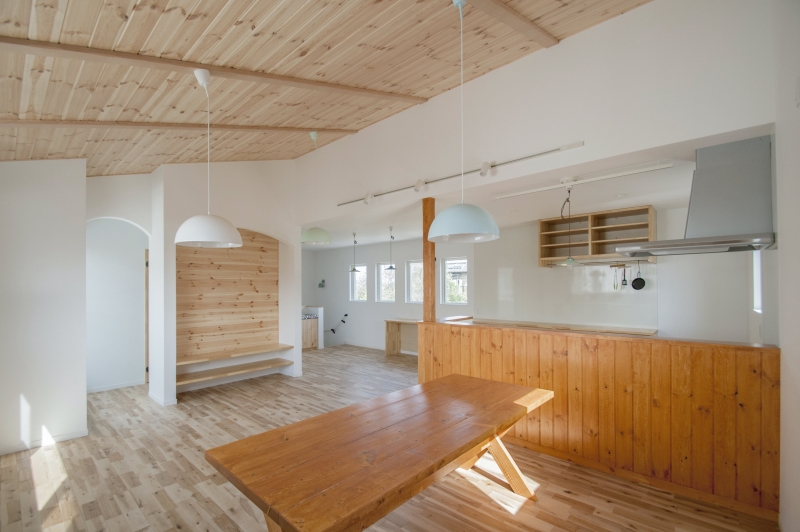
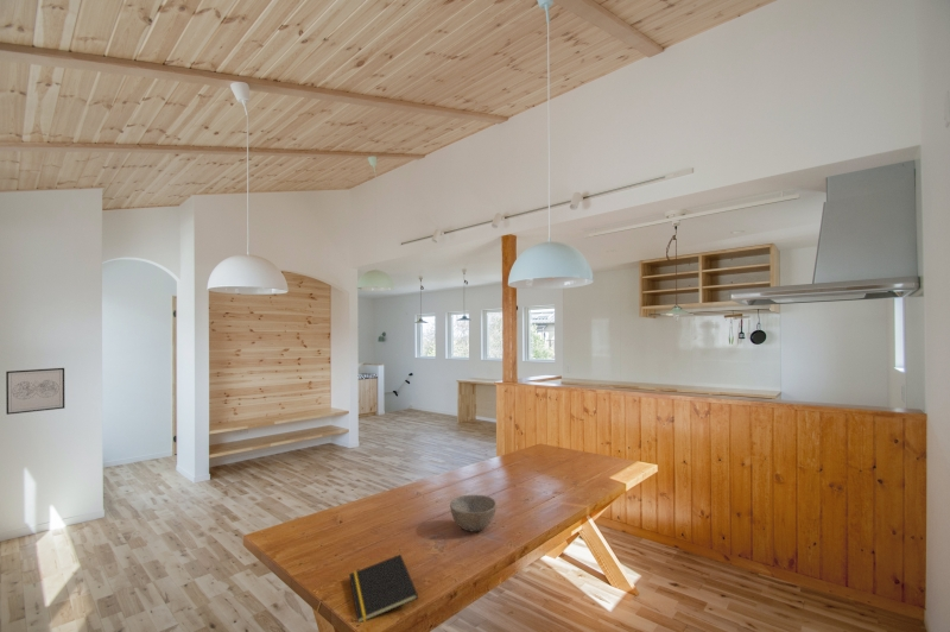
+ bowl (473, 516)
+ wall art (36, 390)
+ notepad (381, 584)
